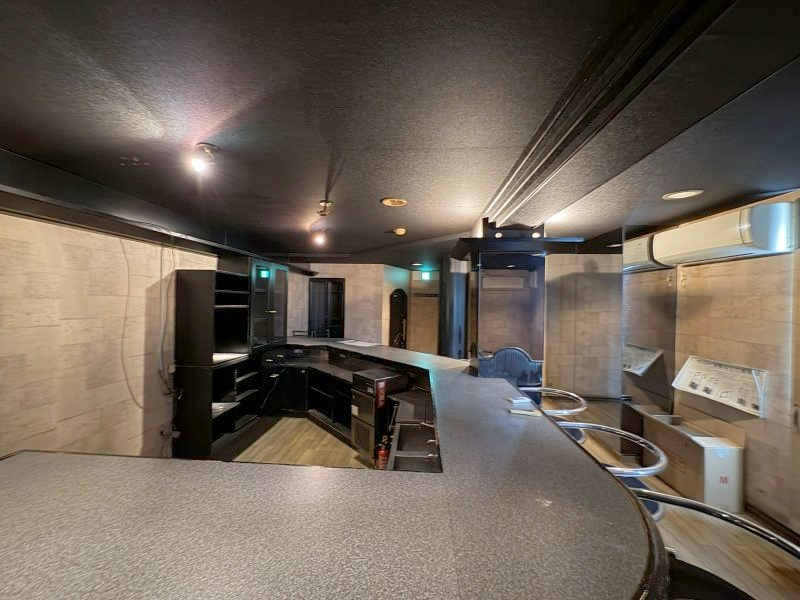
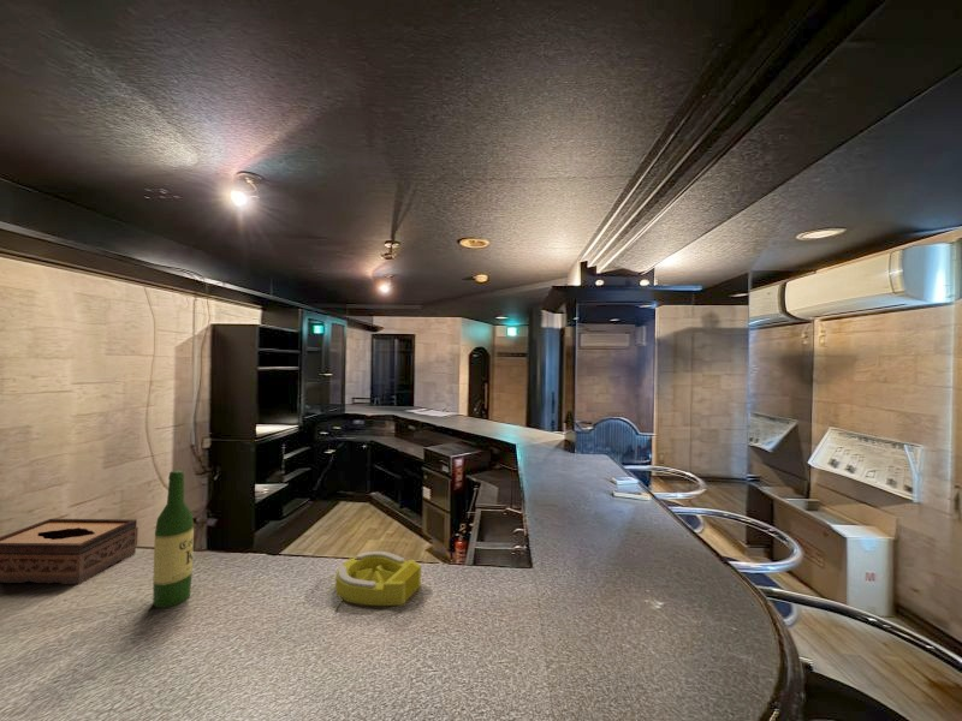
+ ashtray (376, 574)
+ wine bottle (174, 535)
+ tissue box (64, 549)
